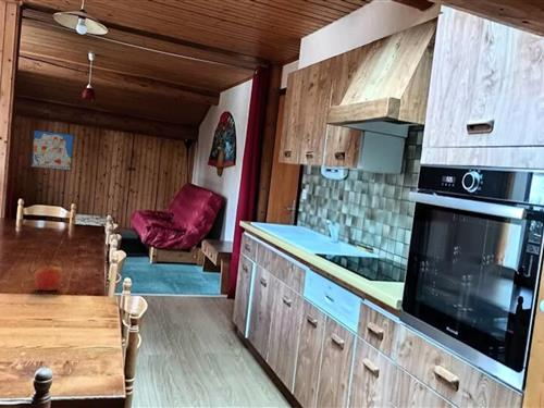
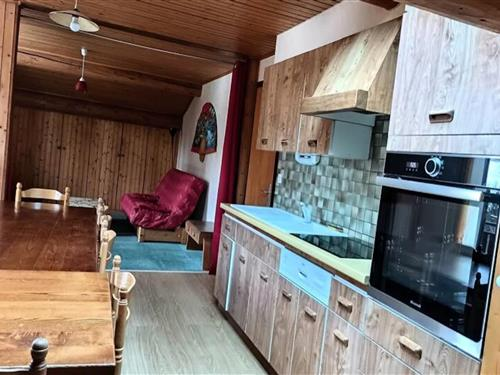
- wall art (52, 150)
- fruit (48, 276)
